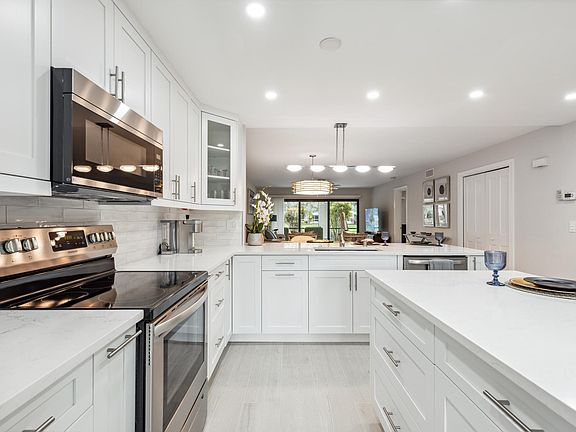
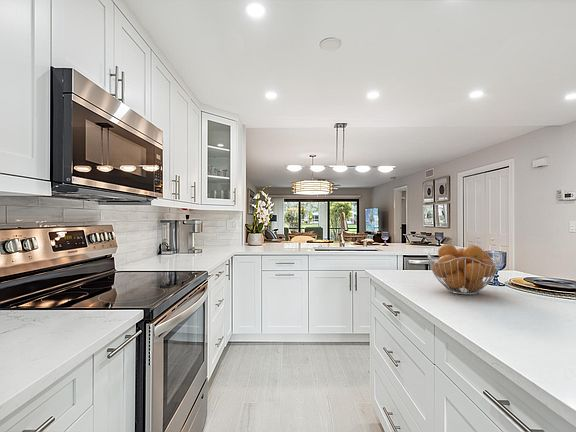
+ fruit basket (462, 268)
